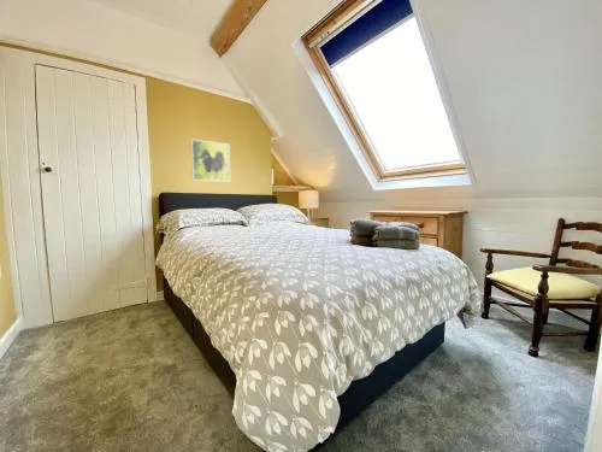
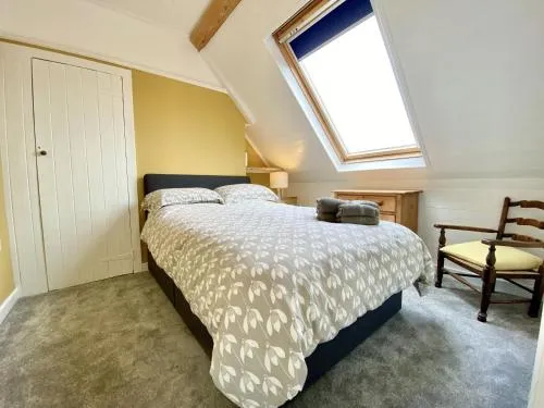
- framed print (211, 162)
